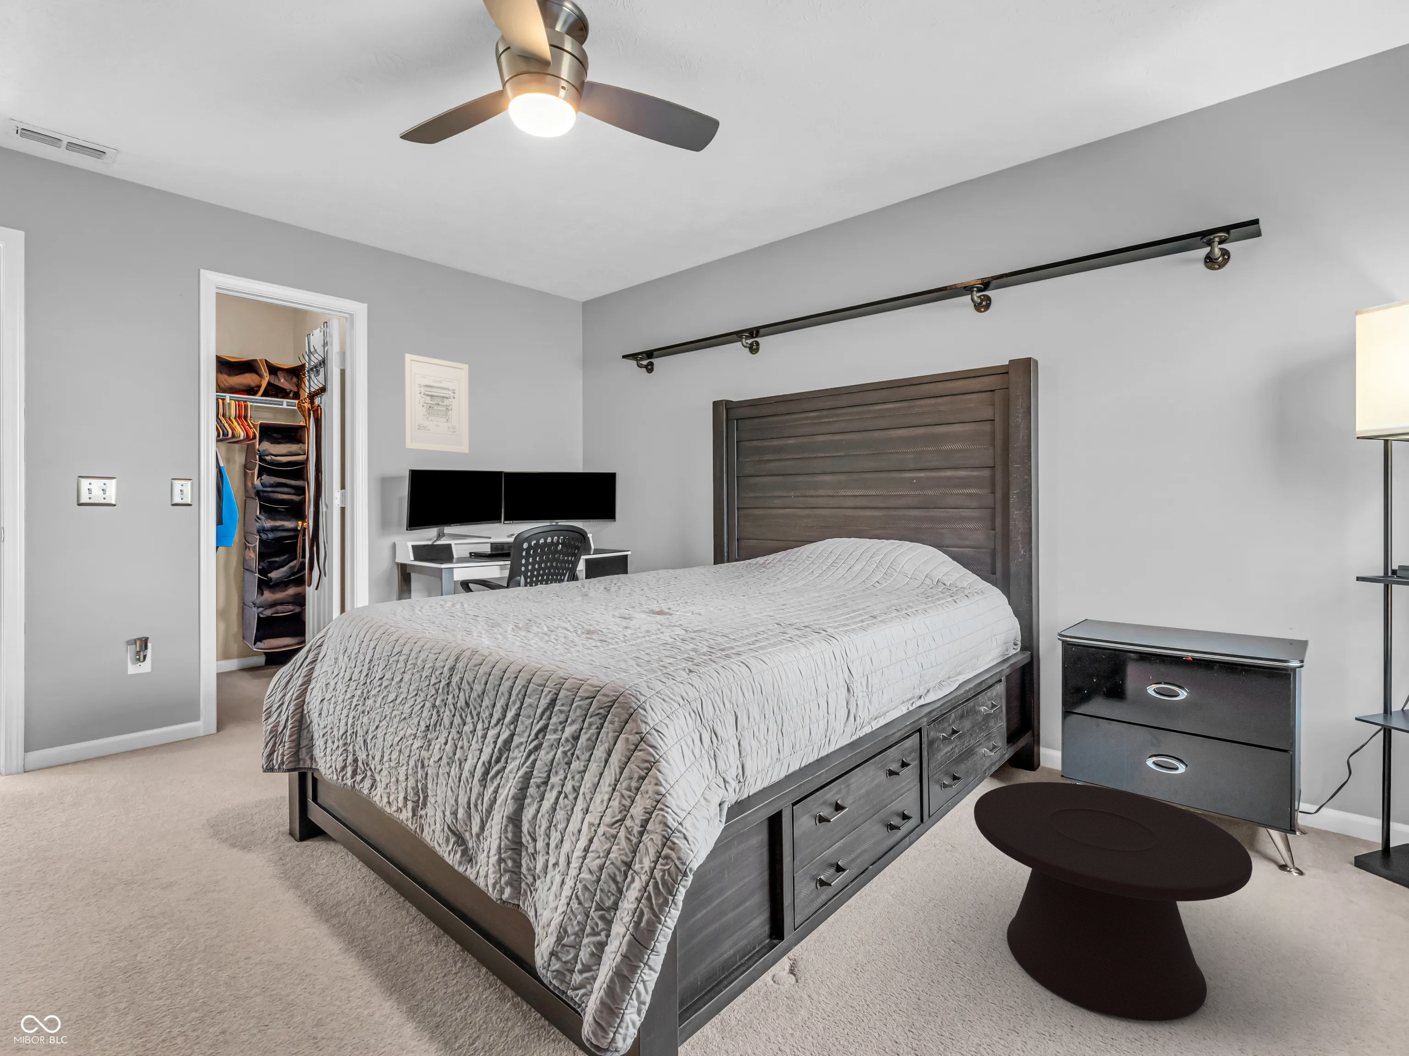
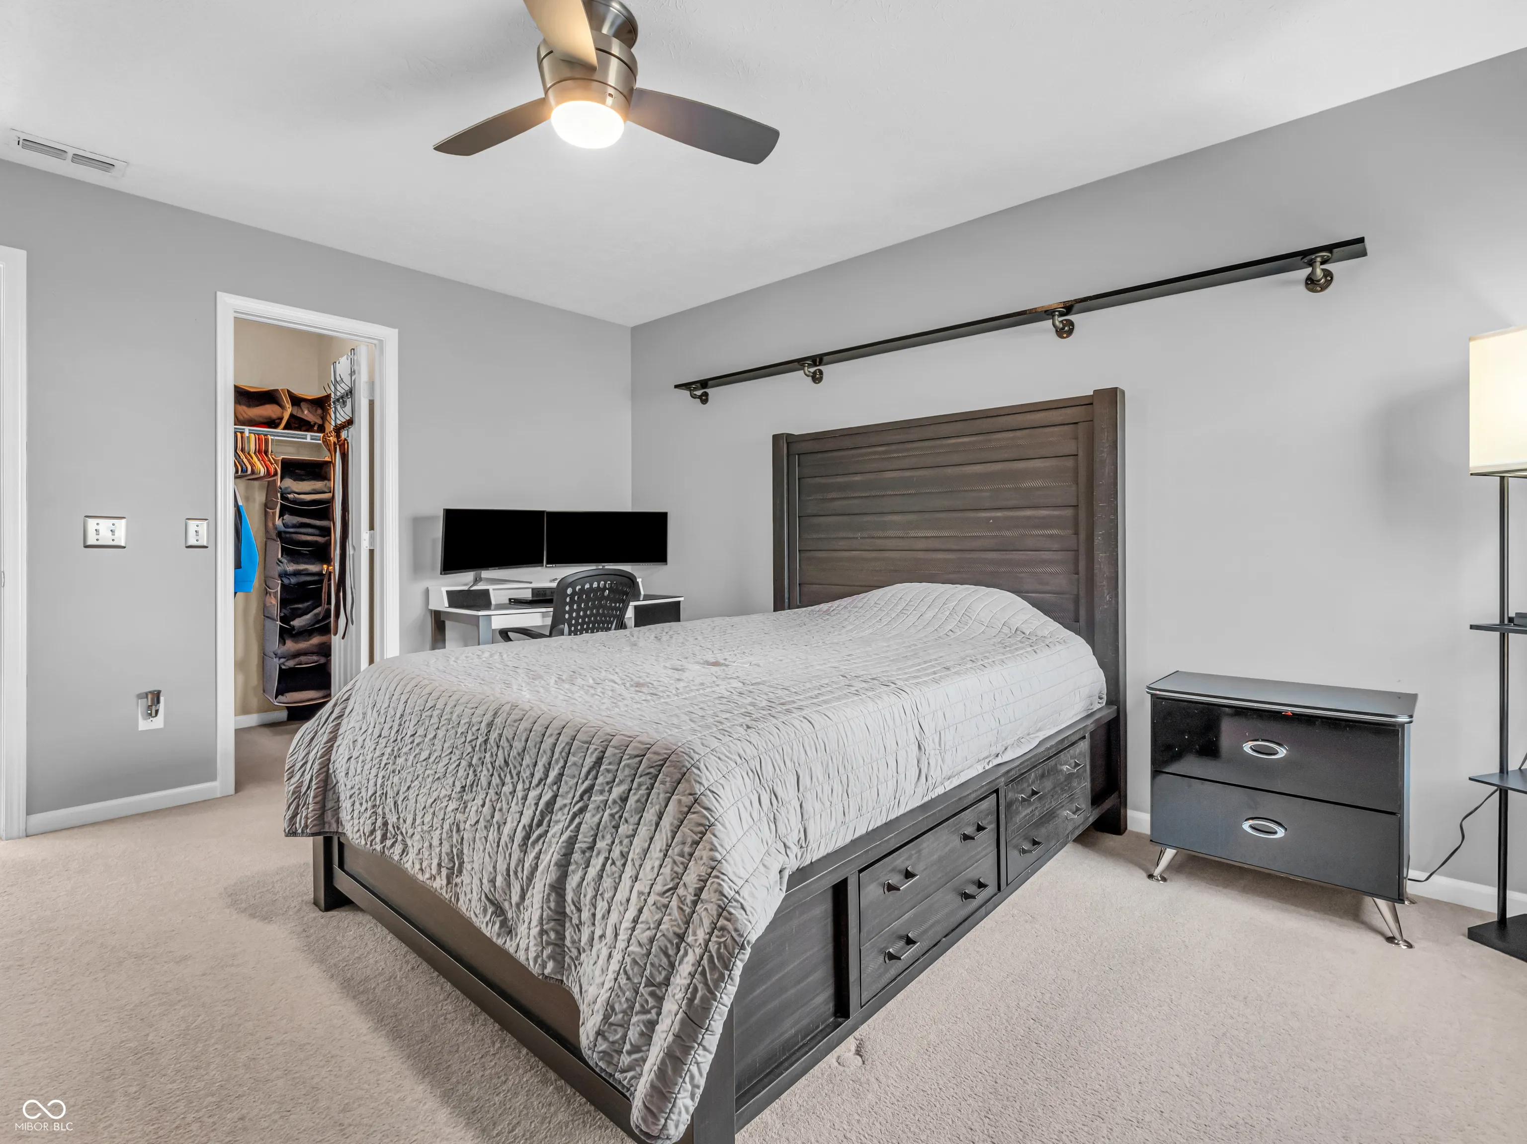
- side table (1101, 893)
- wall art (437, 405)
